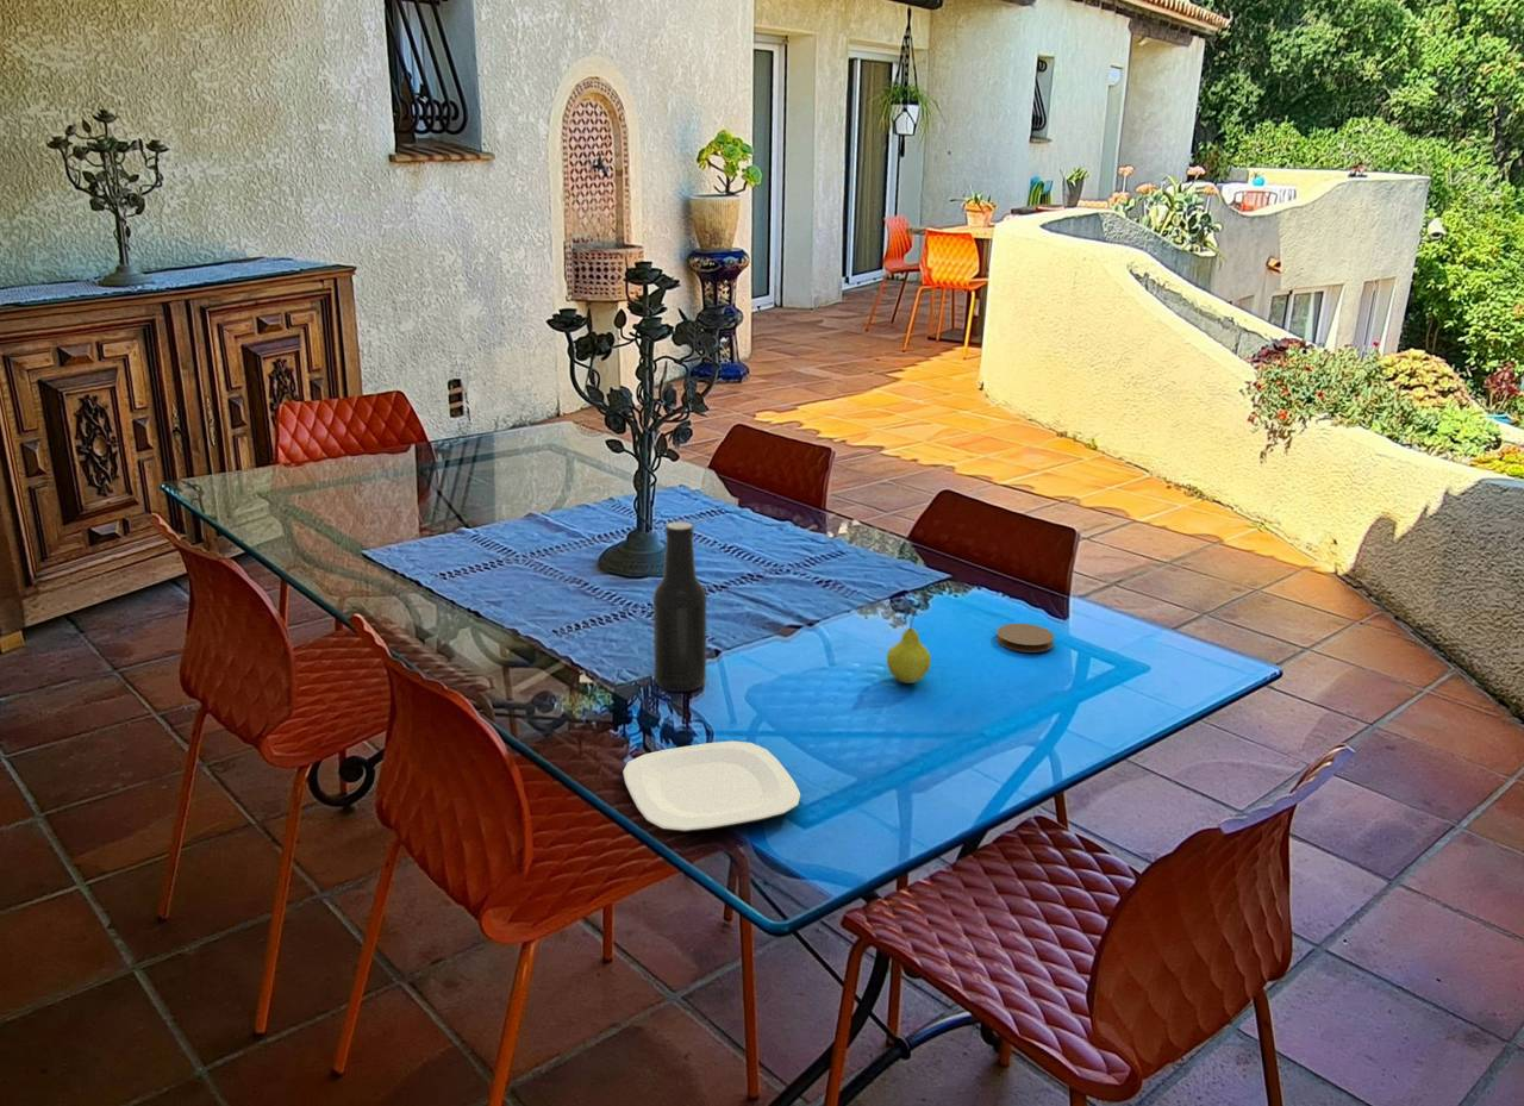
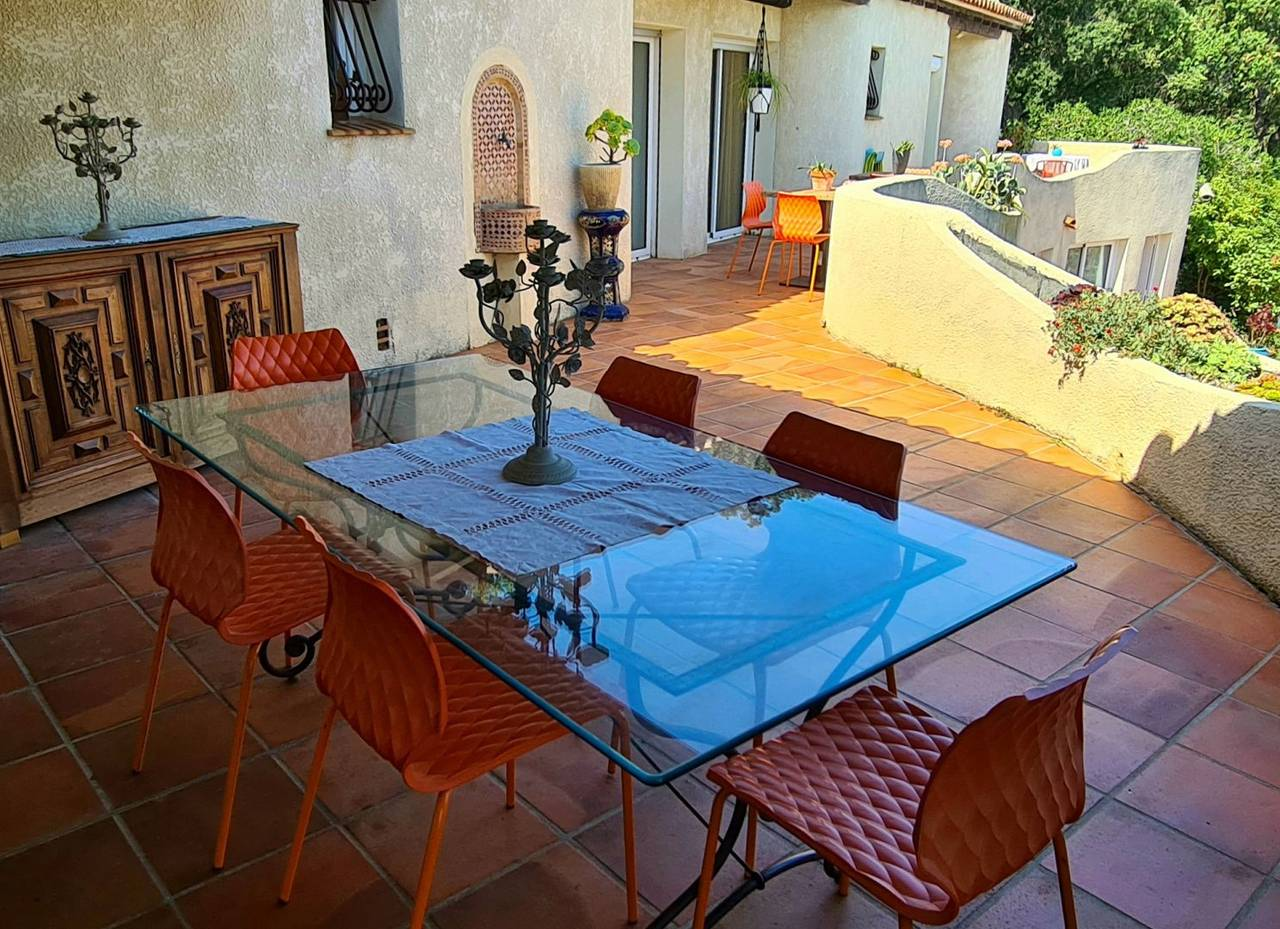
- beer bottle (680, 605)
- fruit (908, 646)
- plate (710, 786)
- coaster (1025, 637)
